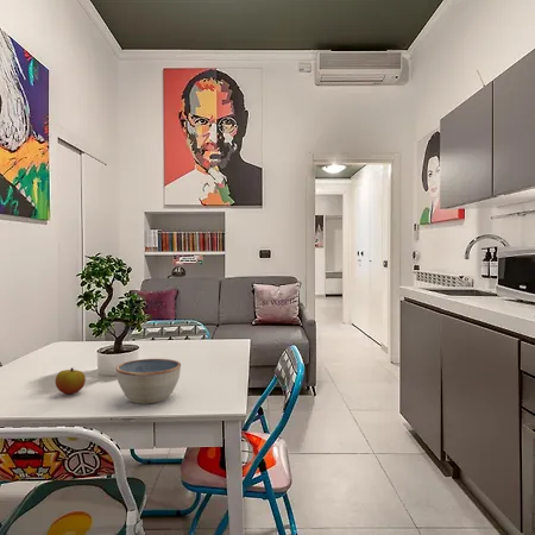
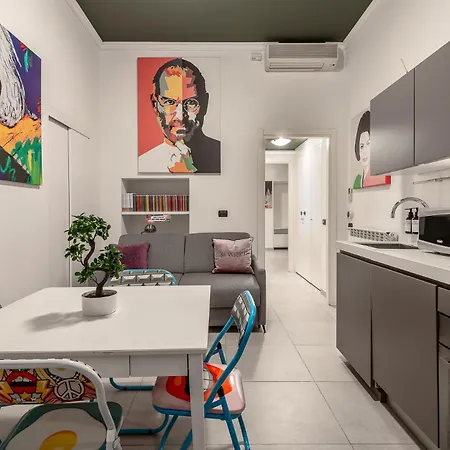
- apple (70, 380)
- bowl (149, 382)
